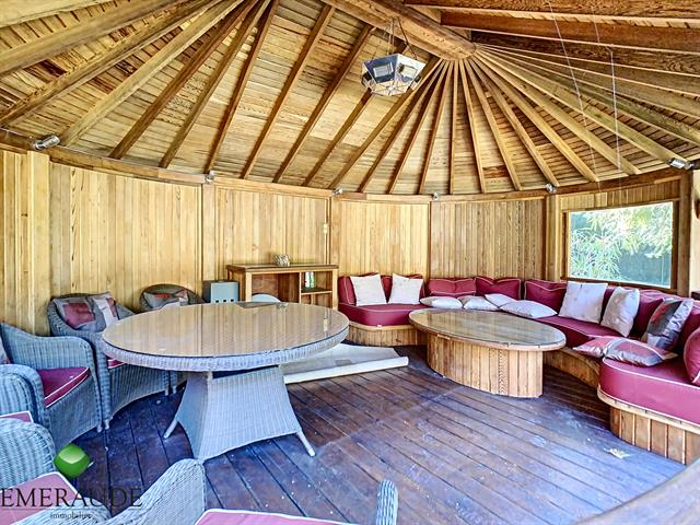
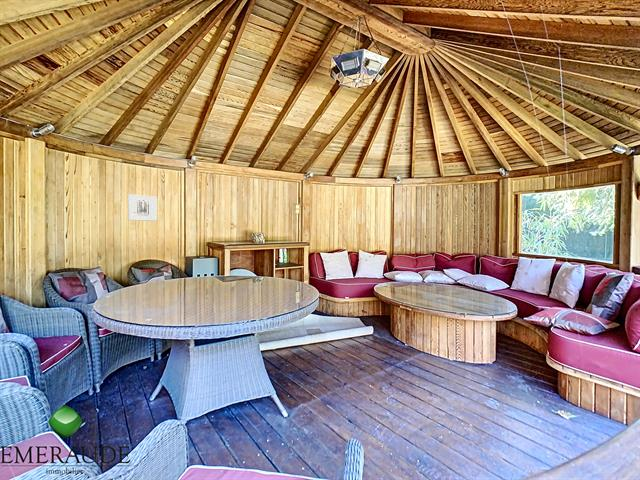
+ wall art (143, 208)
